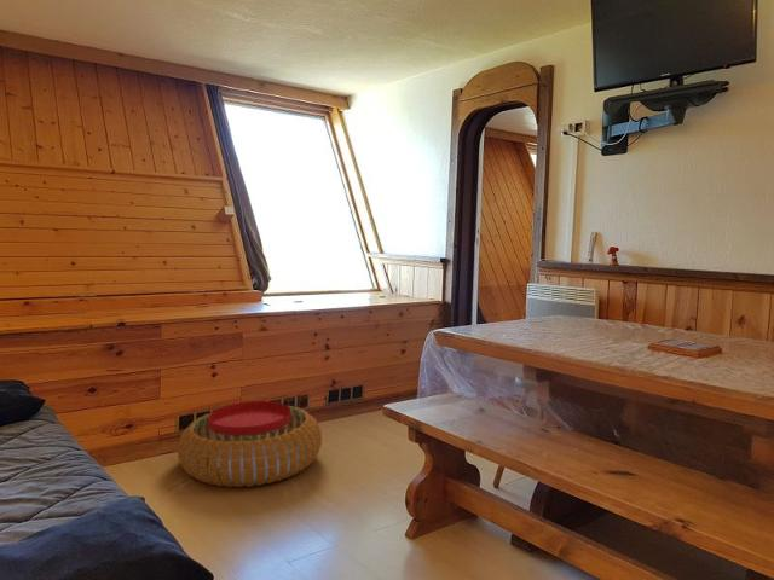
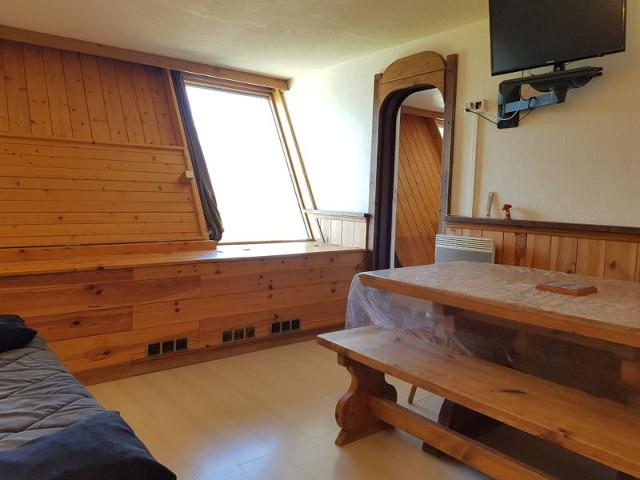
- pouf (250, 437)
